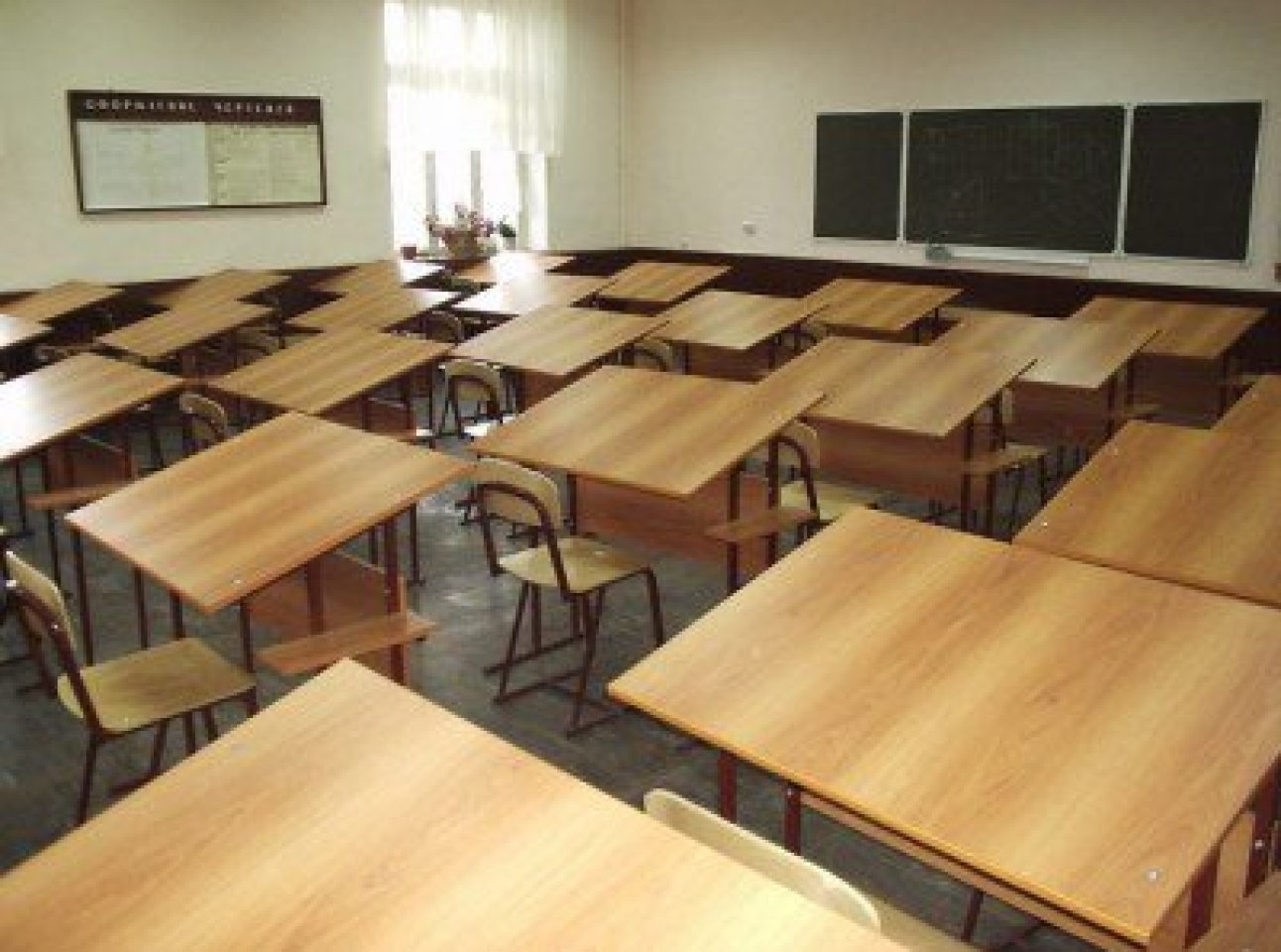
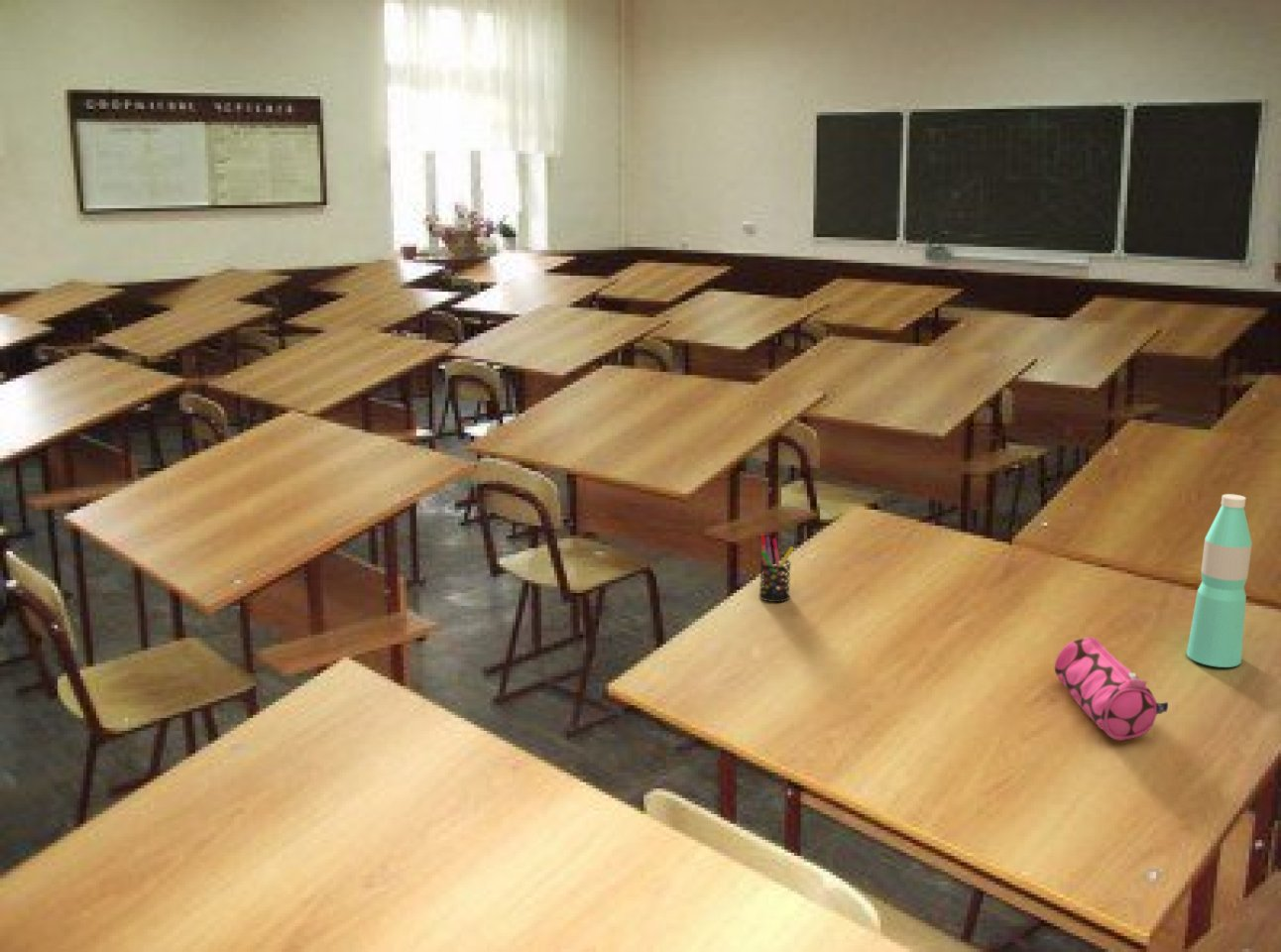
+ pen holder (771, 567)
+ pencil case (1105, 683)
+ water bottle (1223, 578)
